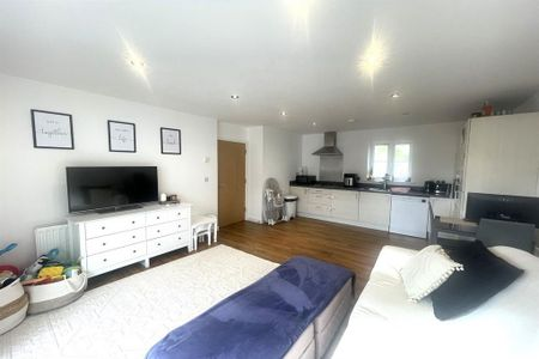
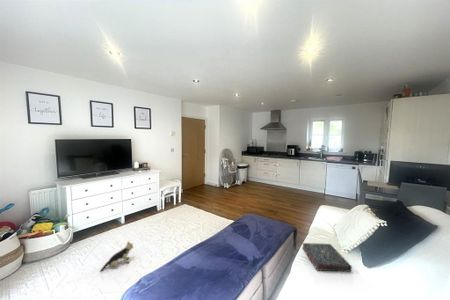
+ plush toy (118, 255)
+ book (324, 255)
